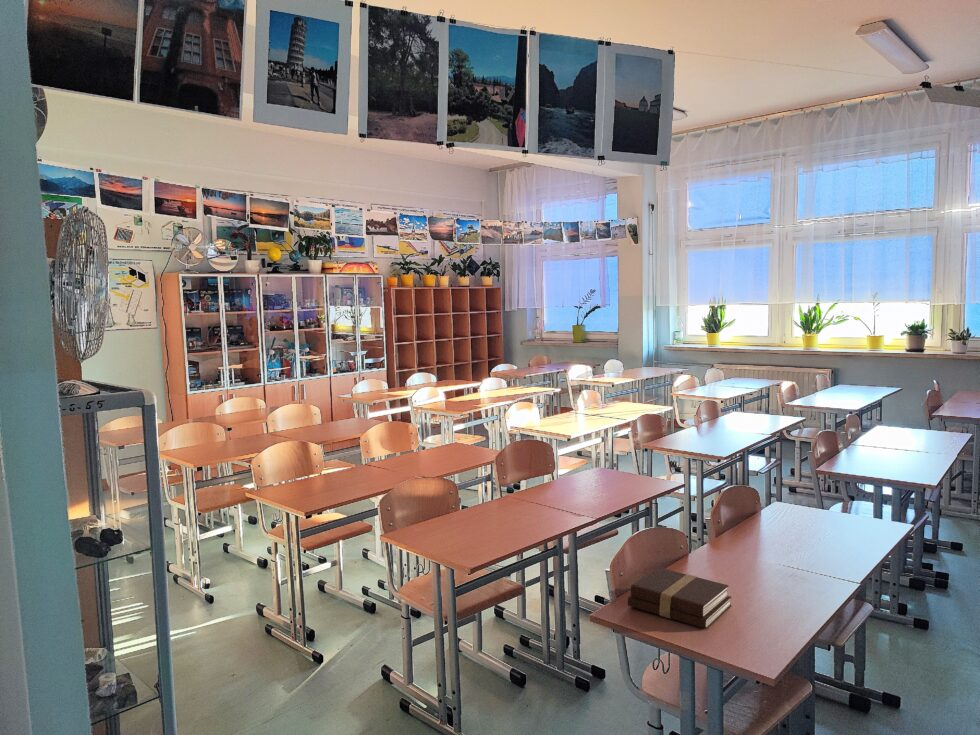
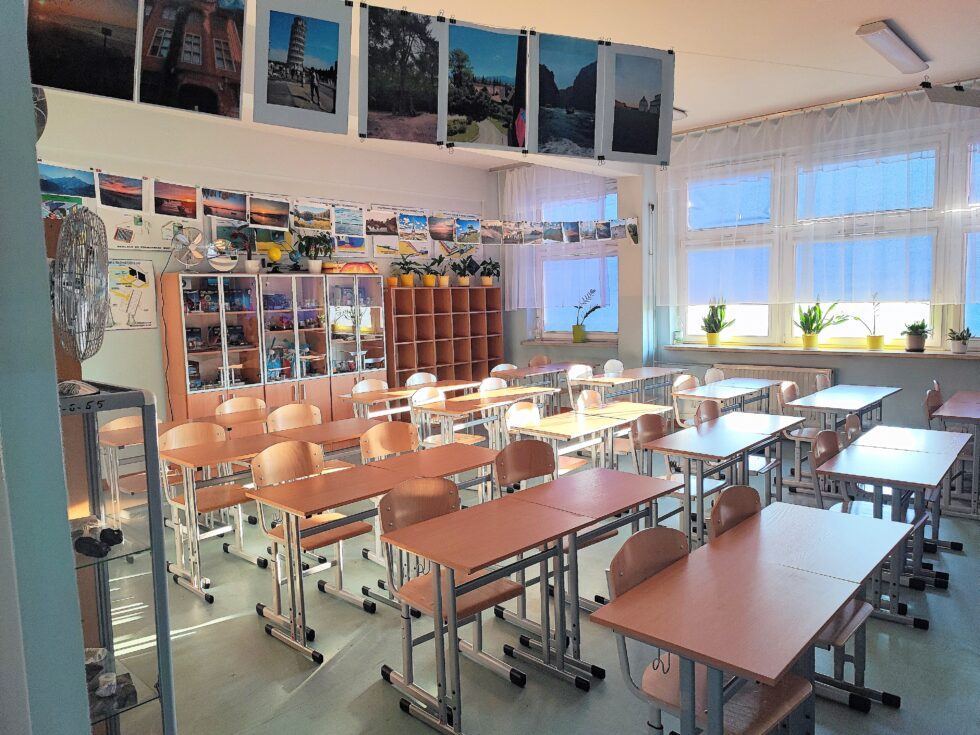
- book (679, 595)
